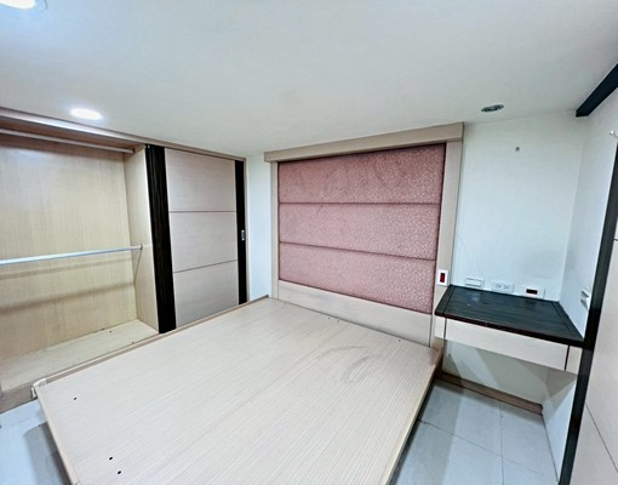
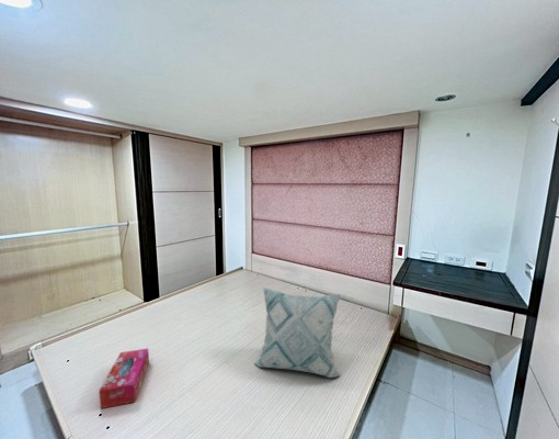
+ tissue box (126, 374)
+ decorative pillow (298, 329)
